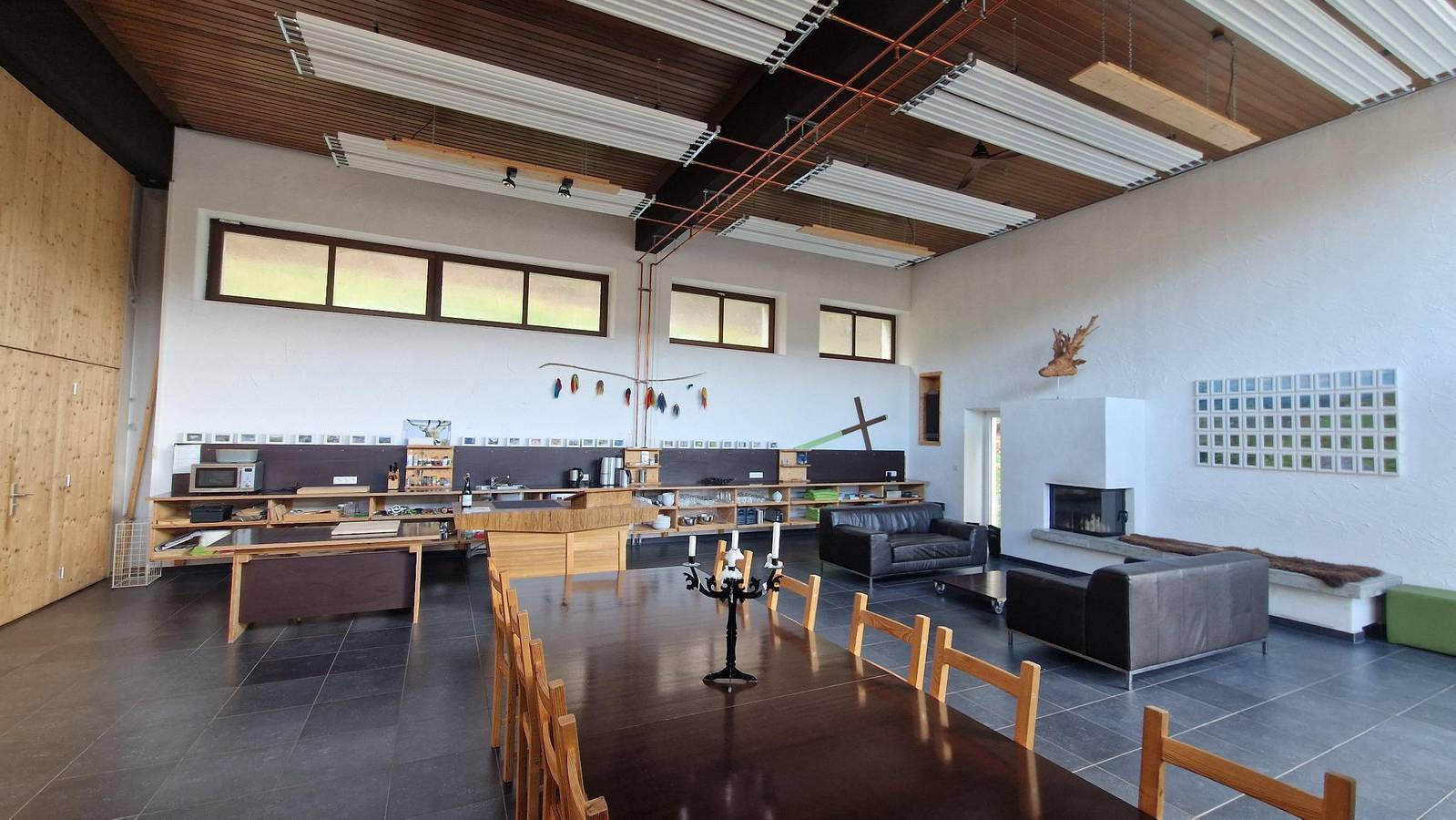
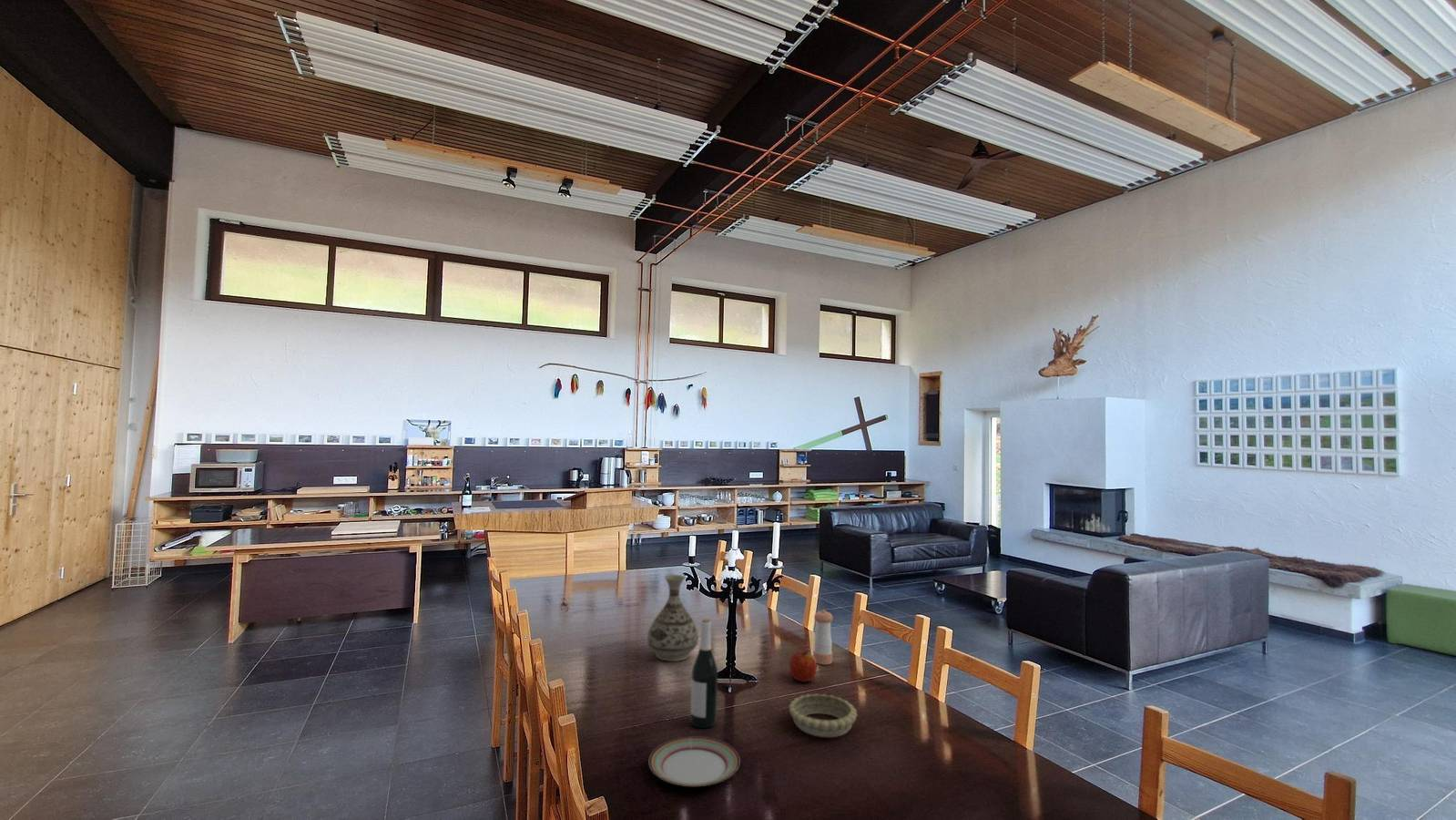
+ wine bottle (704, 671)
+ plate (694, 764)
+ decorative bowl (824, 713)
+ apple (802, 664)
+ pepper shaker (823, 635)
+ vase (673, 615)
